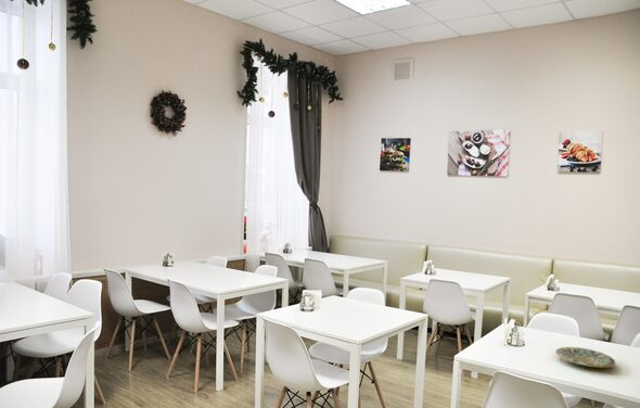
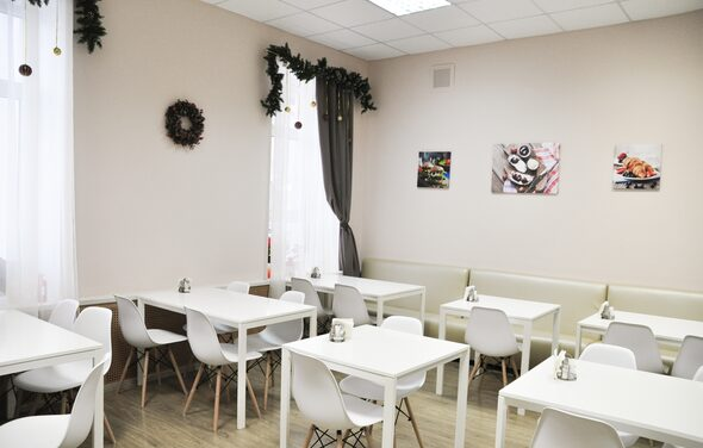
- plate (584, 358)
